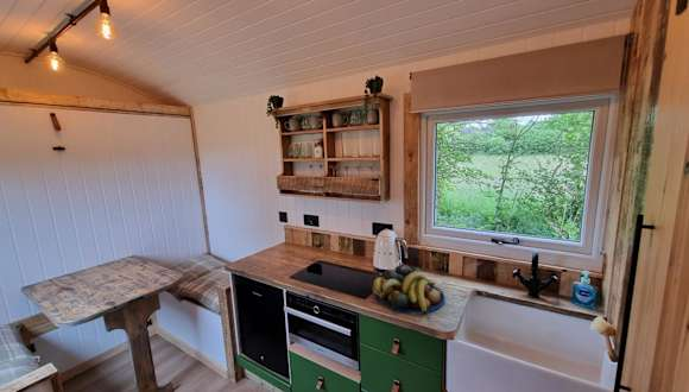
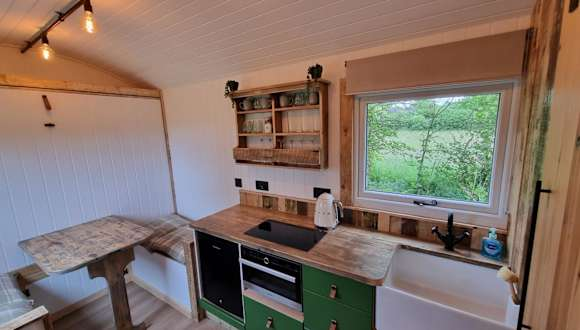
- fruit bowl (409, 283)
